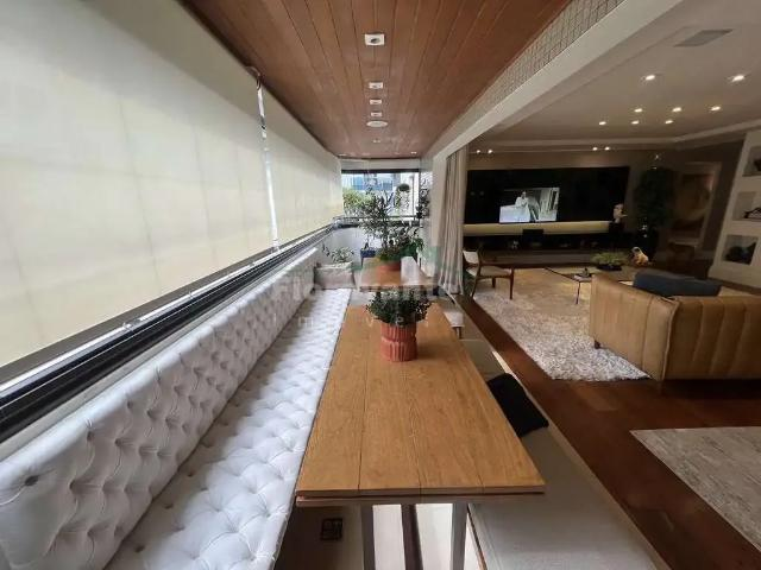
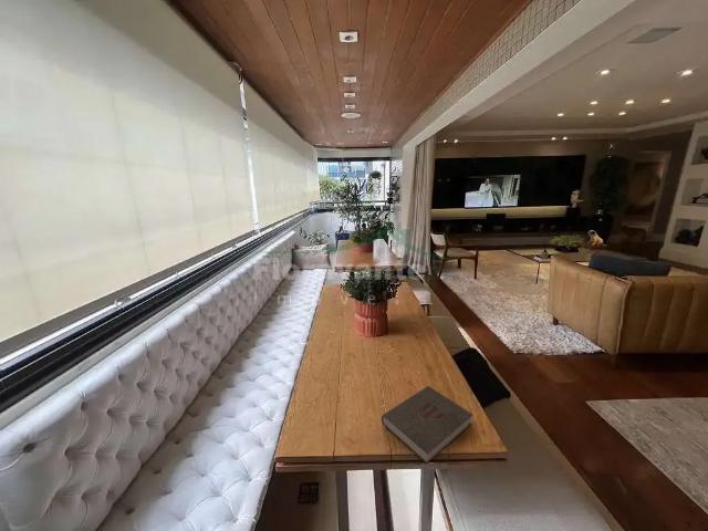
+ book (426, 418)
